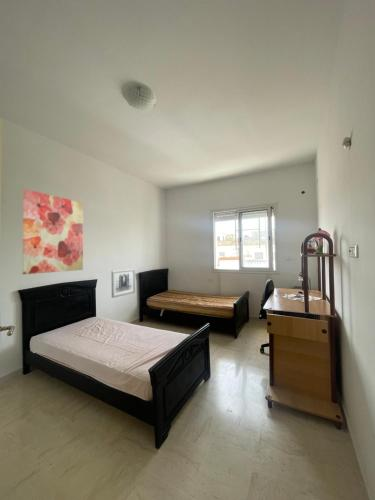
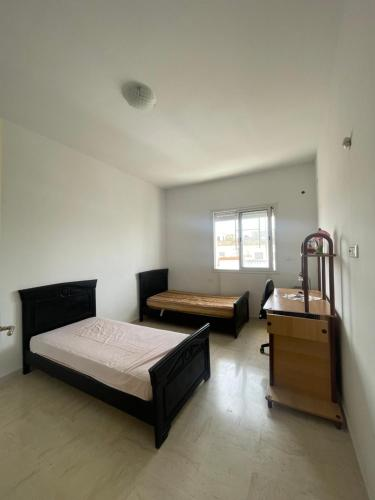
- wall art (56, 234)
- wall art (124, 282)
